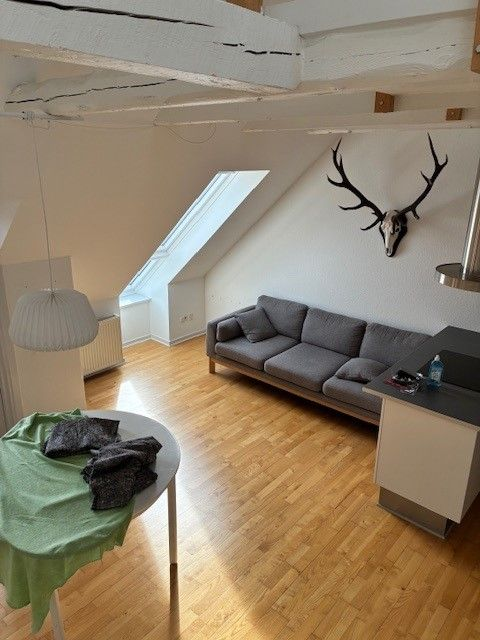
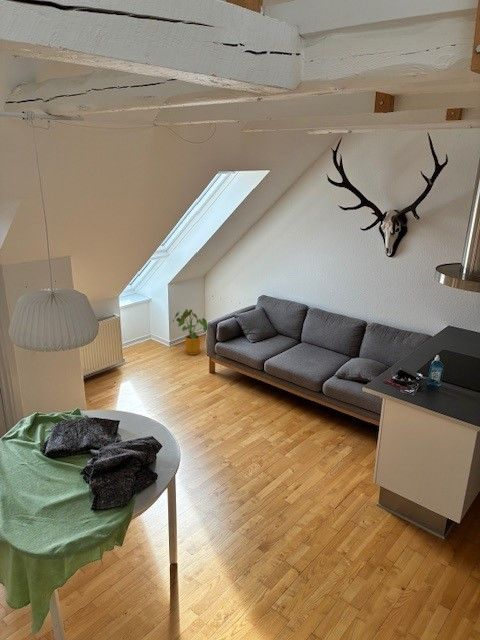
+ house plant (190, 332)
